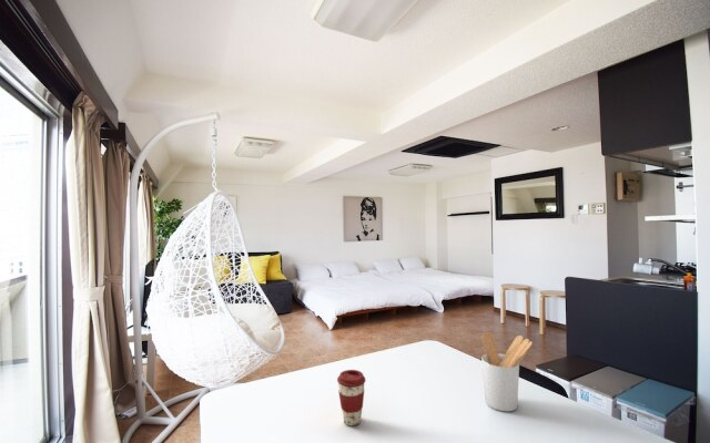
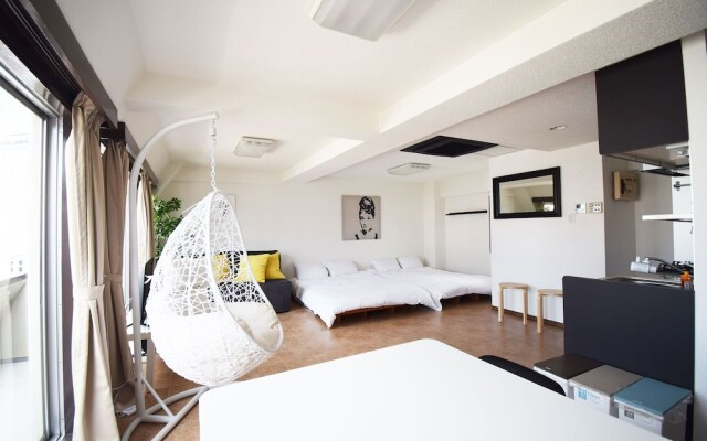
- utensil holder (507, 369)
- coffee cup (352, 396)
